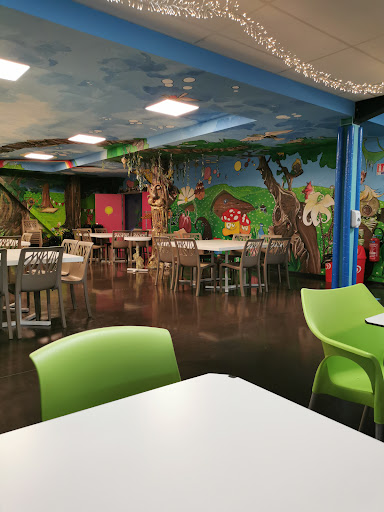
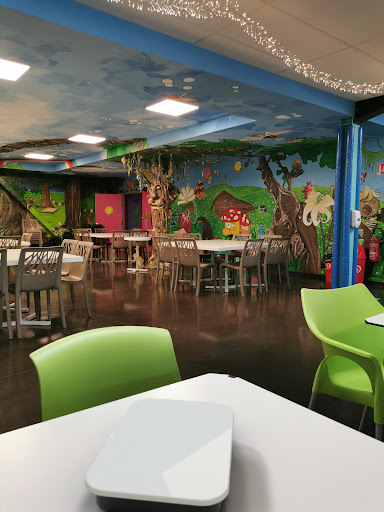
+ food tray (170, 451)
